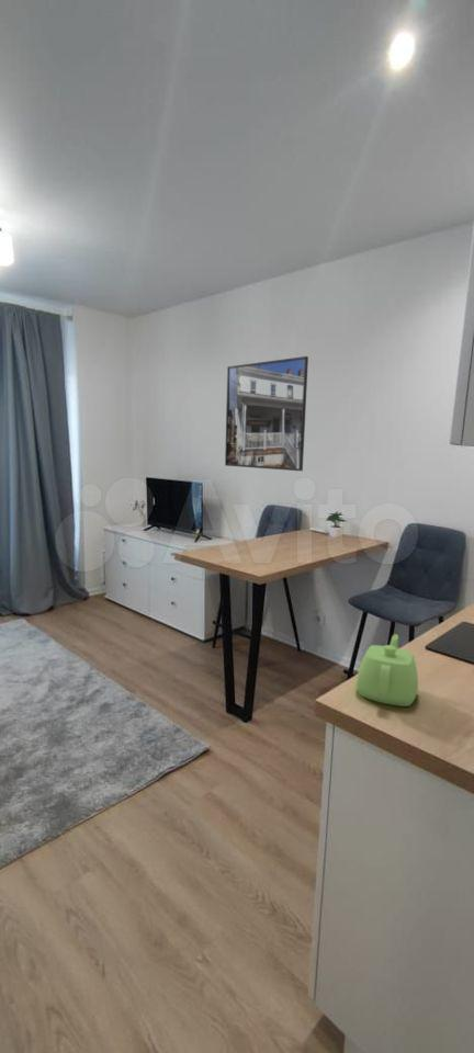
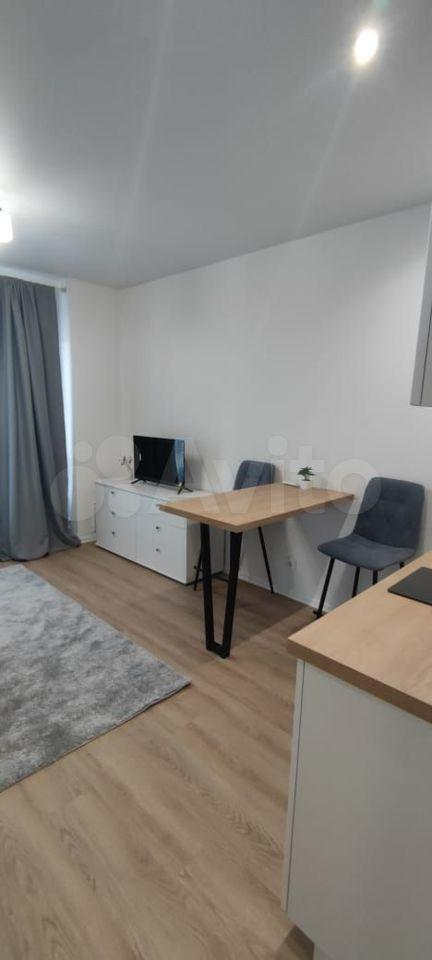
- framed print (262, 416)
- teapot (388, 668)
